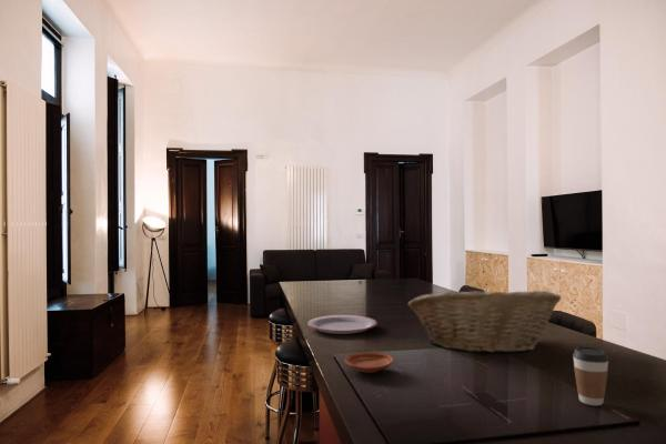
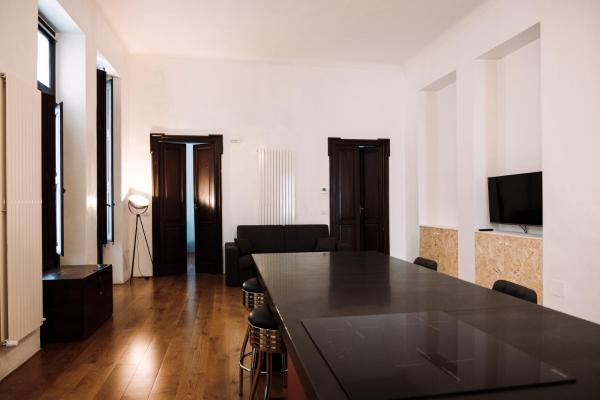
- fruit basket (482, 313)
- coffee cup (591, 375)
- plate (342, 324)
- plate (369, 363)
